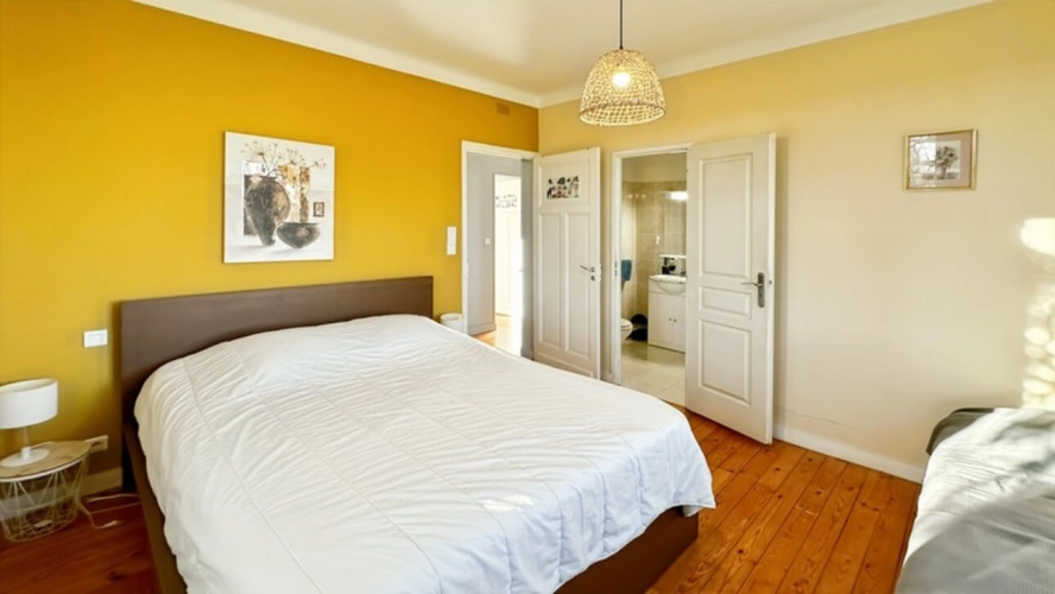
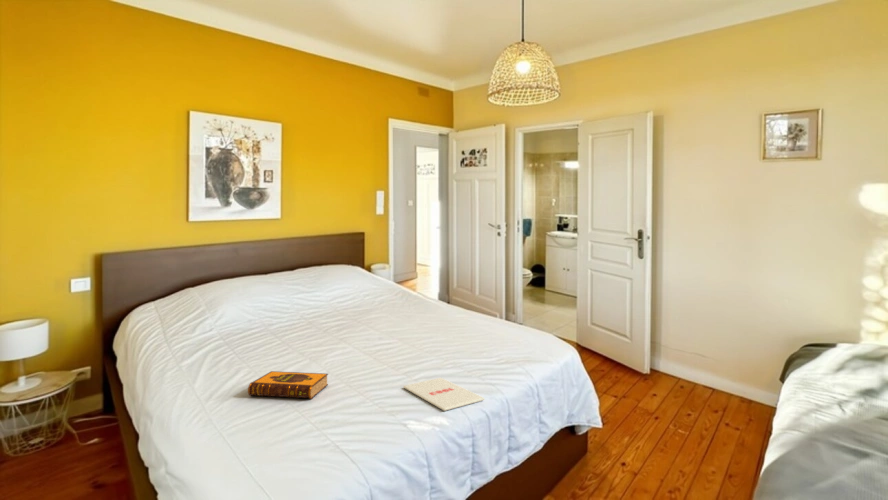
+ hardback book (289, 385)
+ magazine (442, 392)
